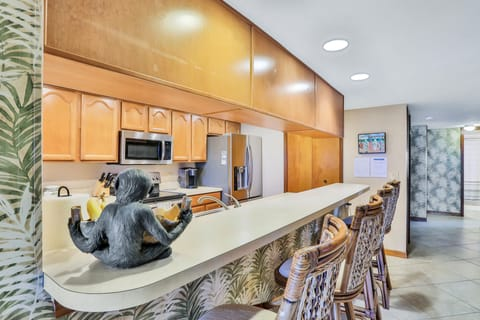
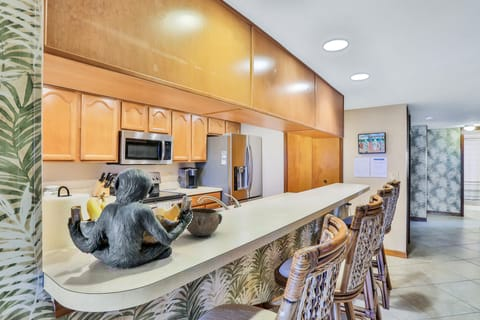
+ decorative bowl (199, 222)
